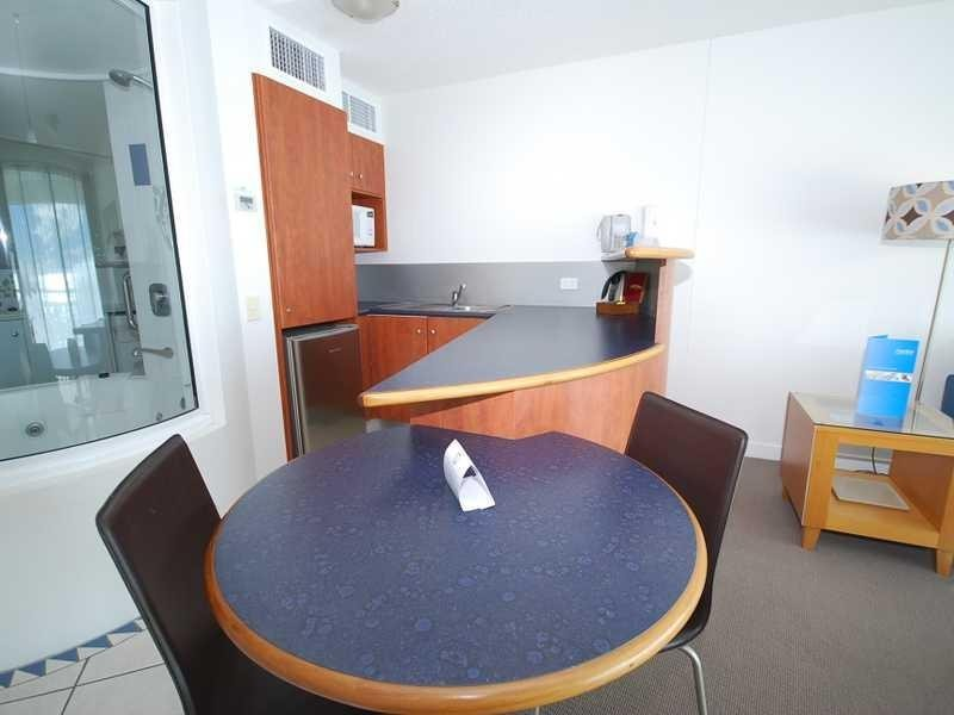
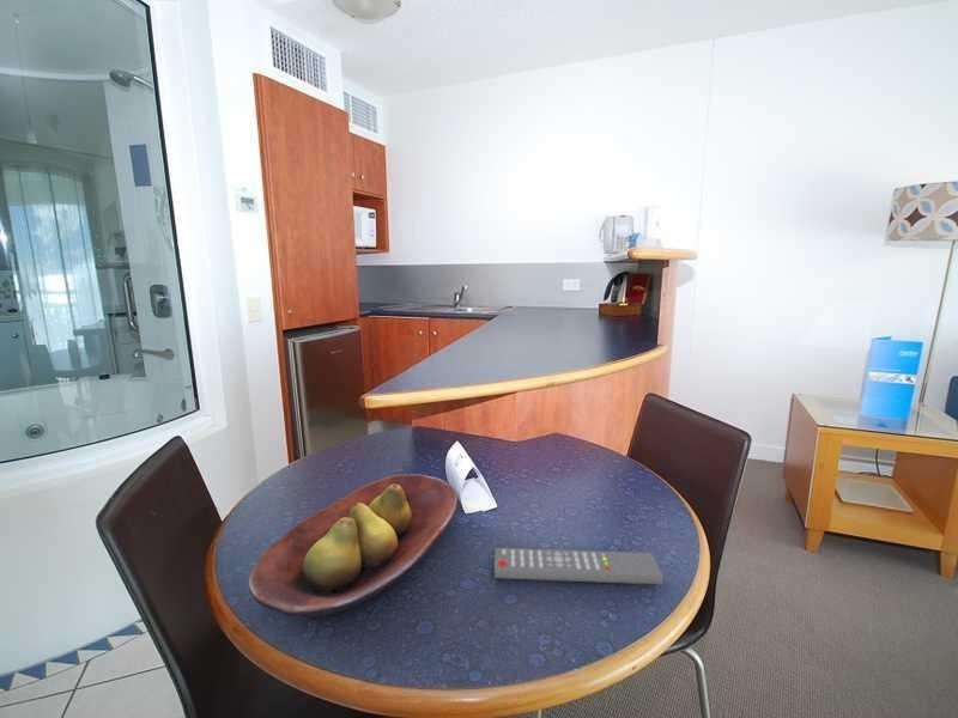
+ remote control (574, 567)
+ fruit bowl (370, 529)
